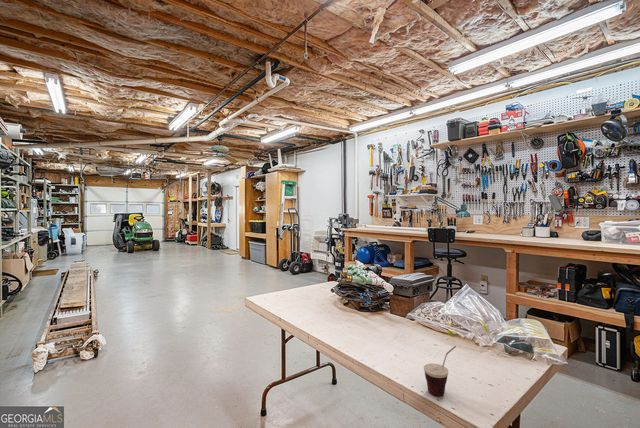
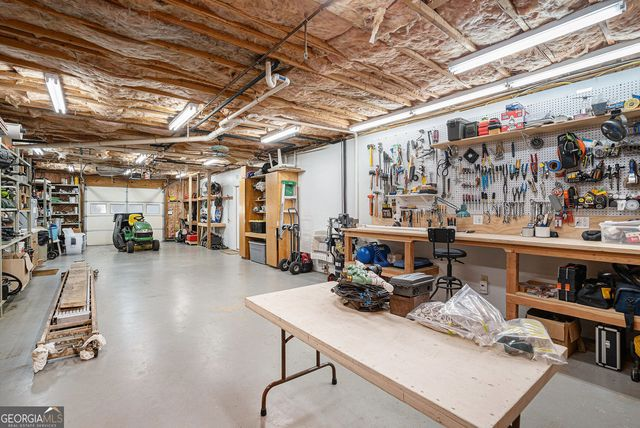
- cup (442, 369)
